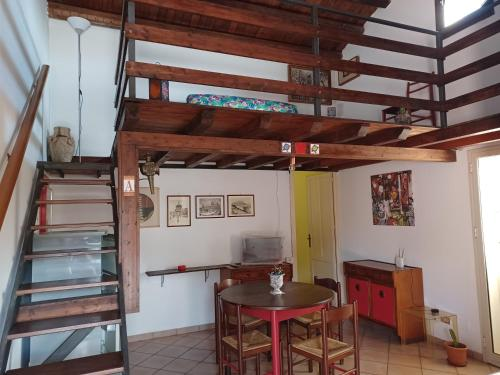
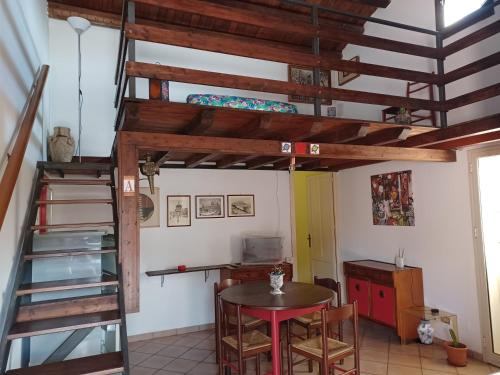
+ vase (425, 330)
